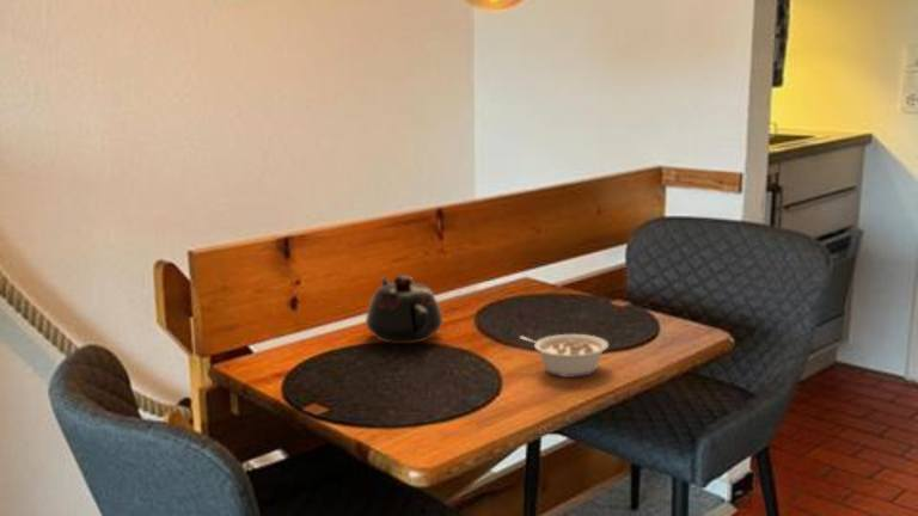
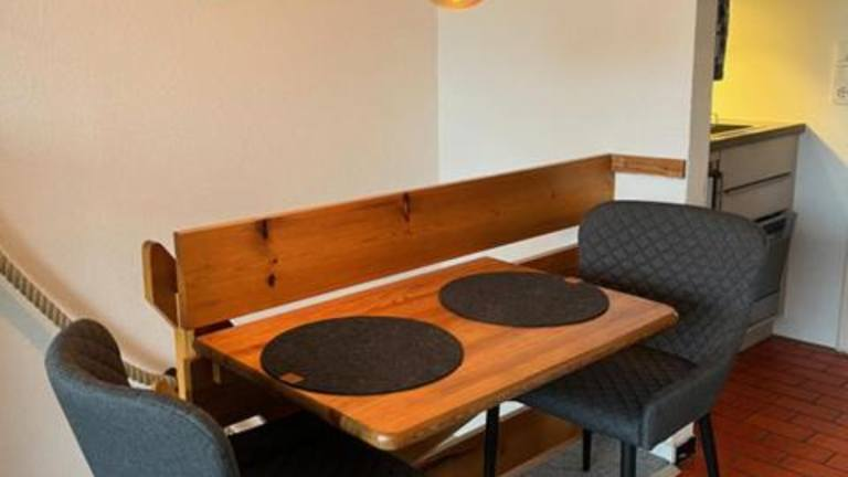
- legume (568, 354)
- teapot (402, 305)
